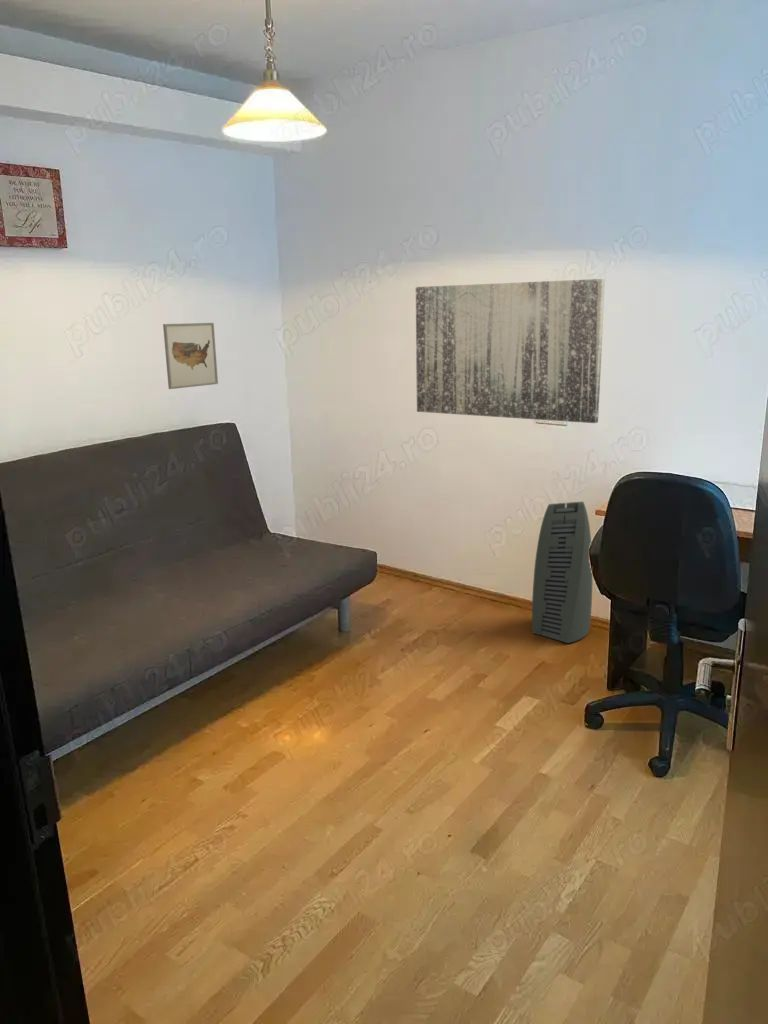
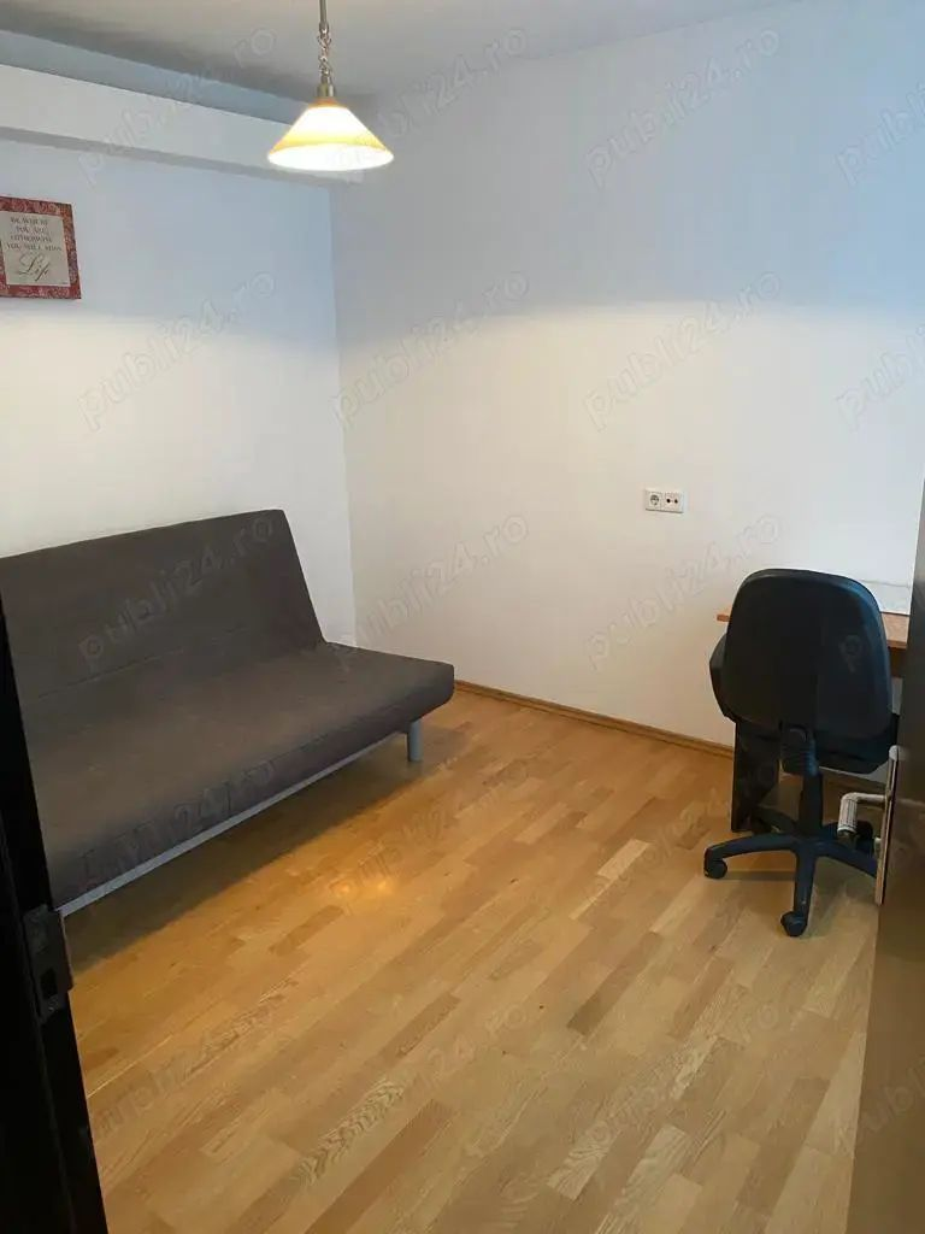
- wall art (191, 355)
- wall art (502, 351)
- air purifier (563, 567)
